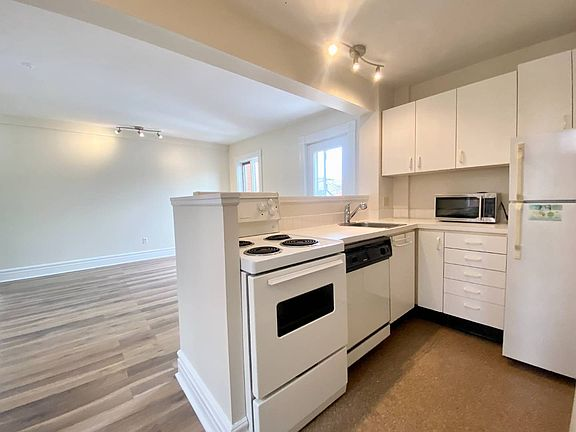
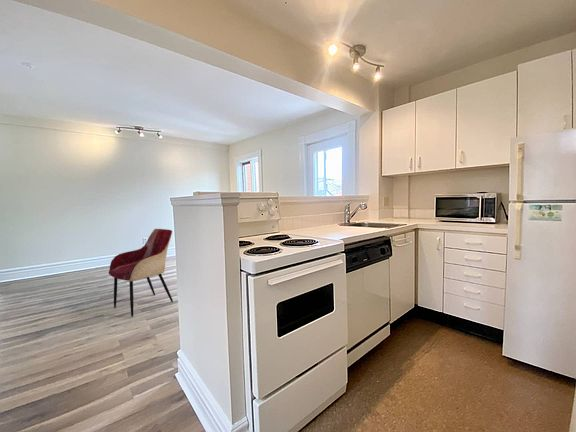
+ armchair (143, 268)
